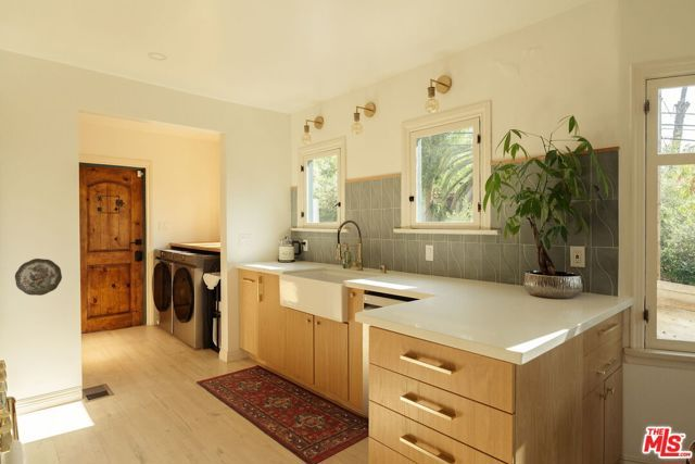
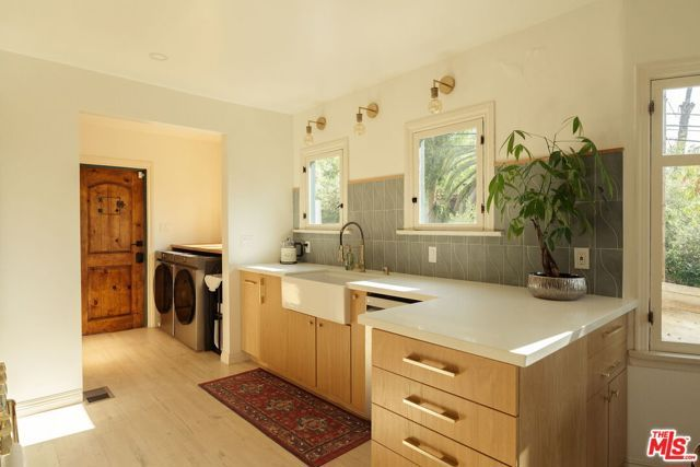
- decorative plate (38, 276)
